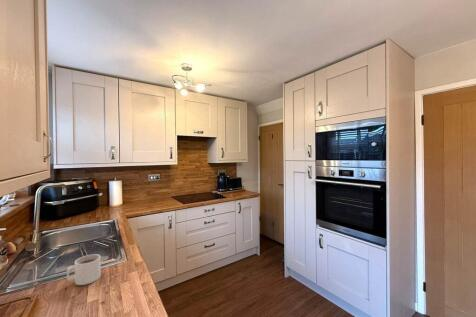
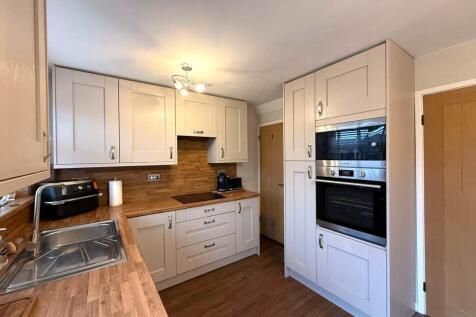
- mug (85, 270)
